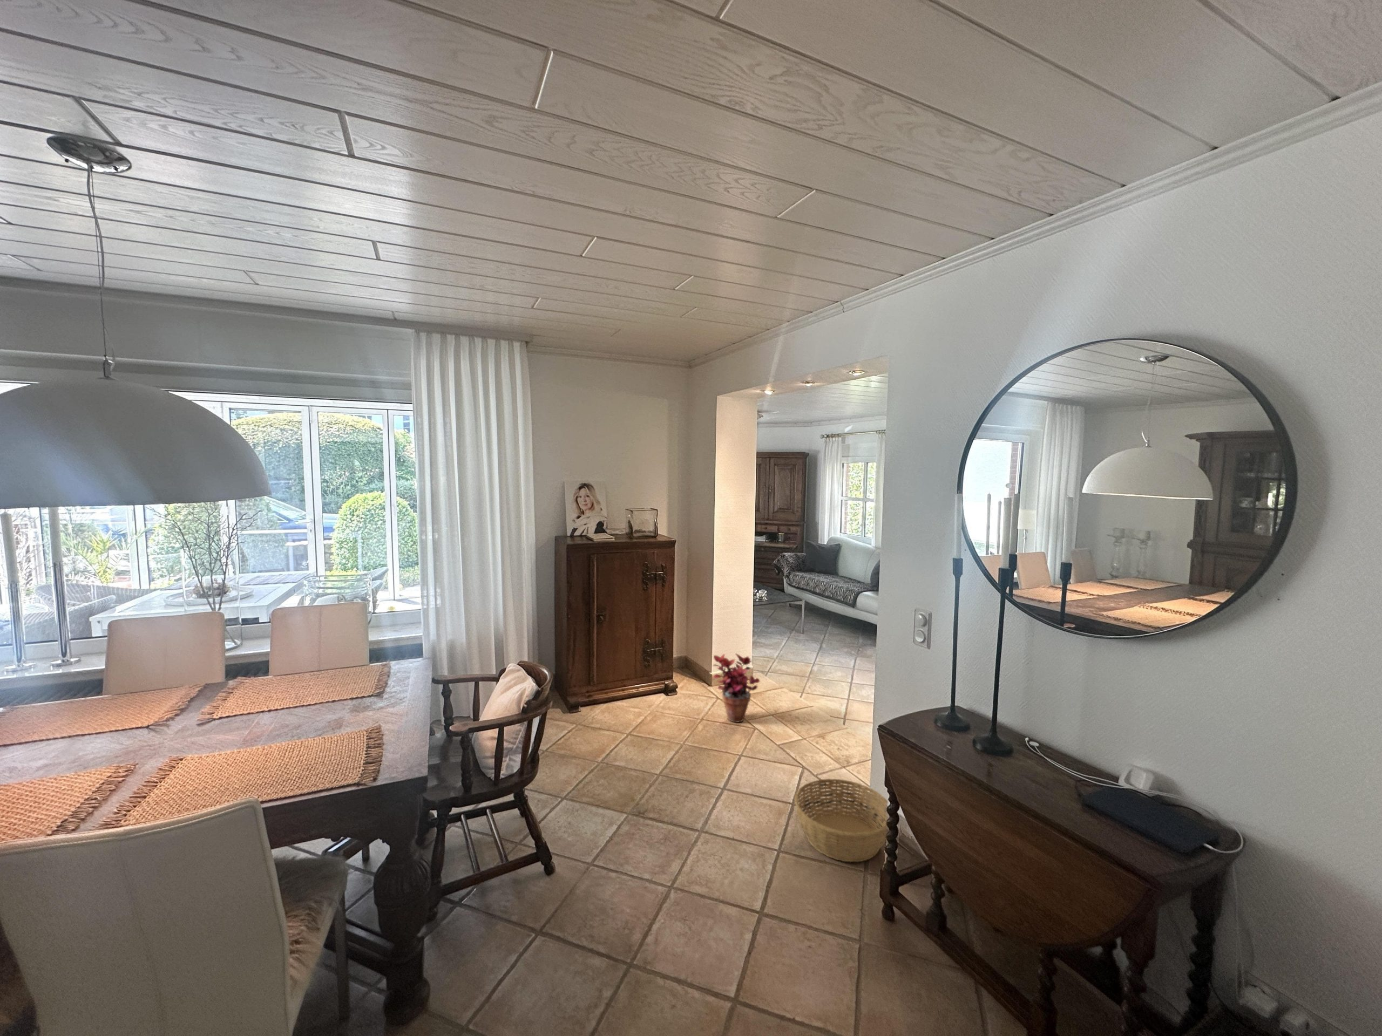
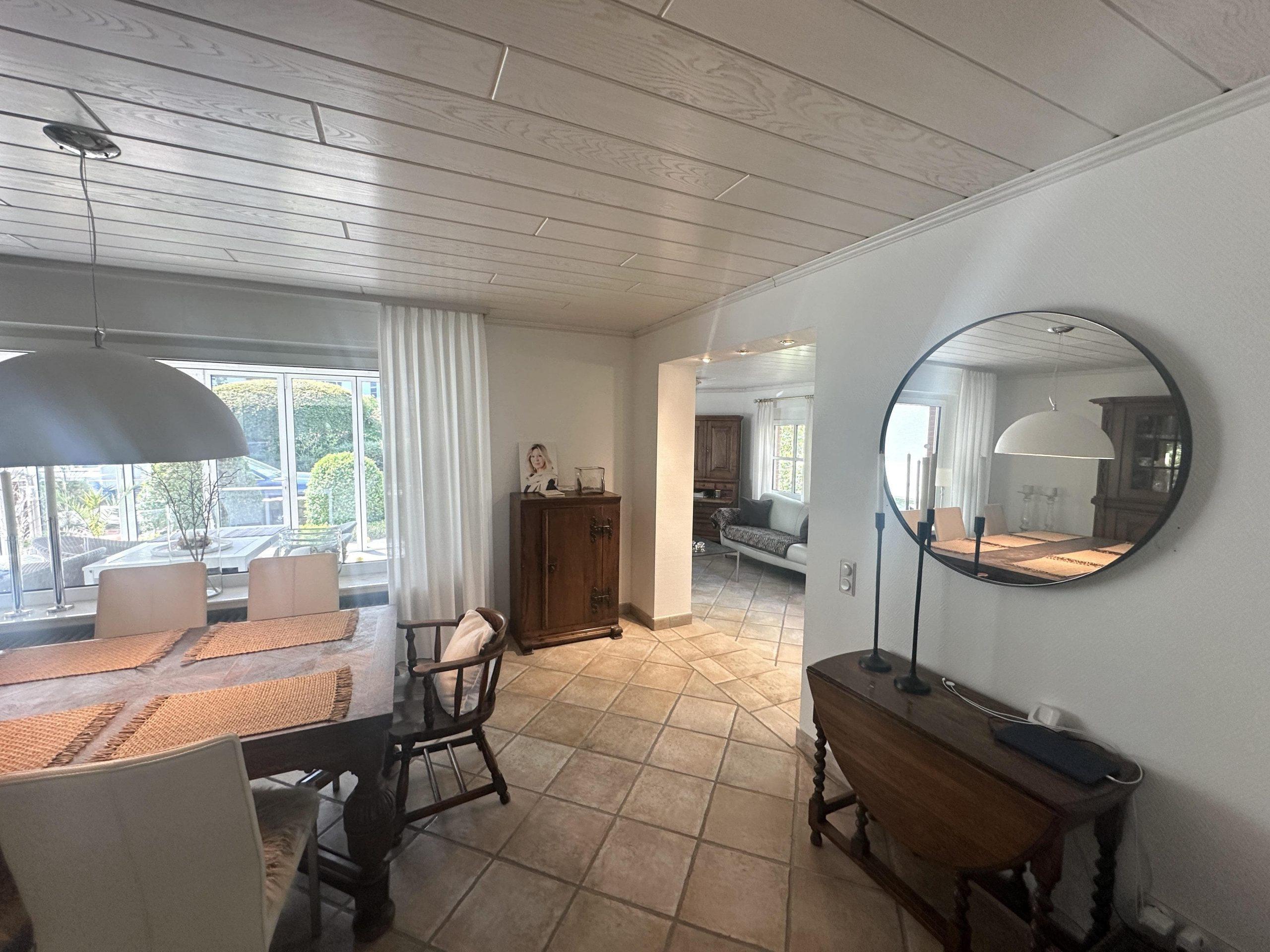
- basket (842, 821)
- potted plant (736, 689)
